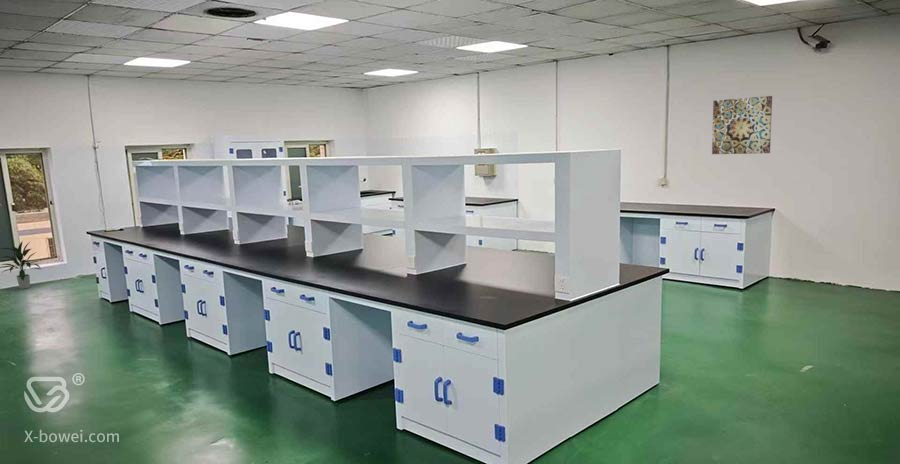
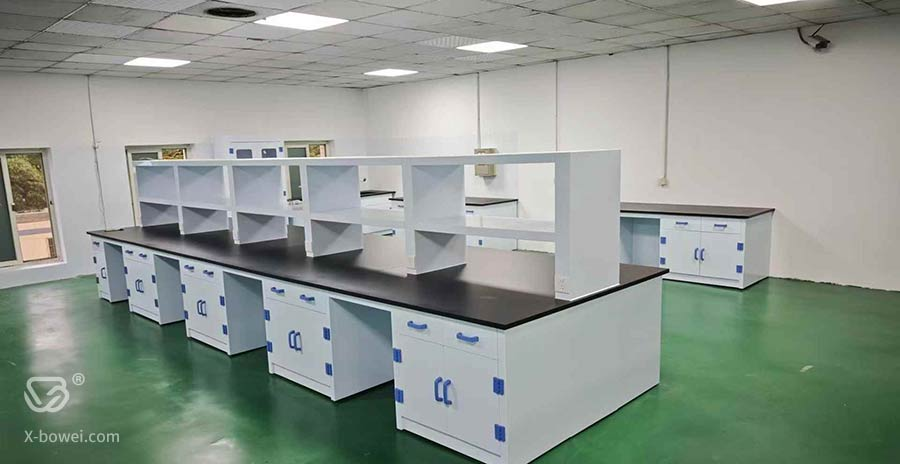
- indoor plant (20, 264)
- wall art (741, 126)
